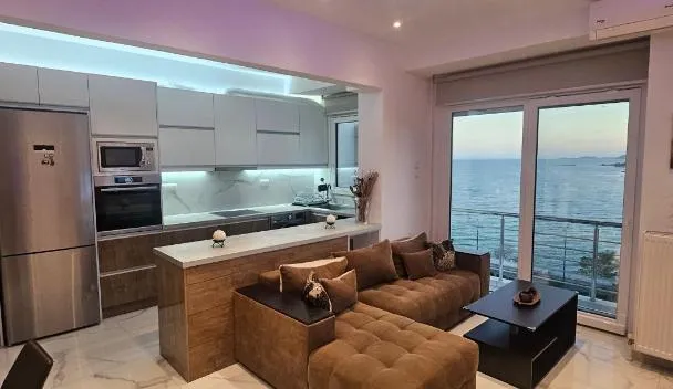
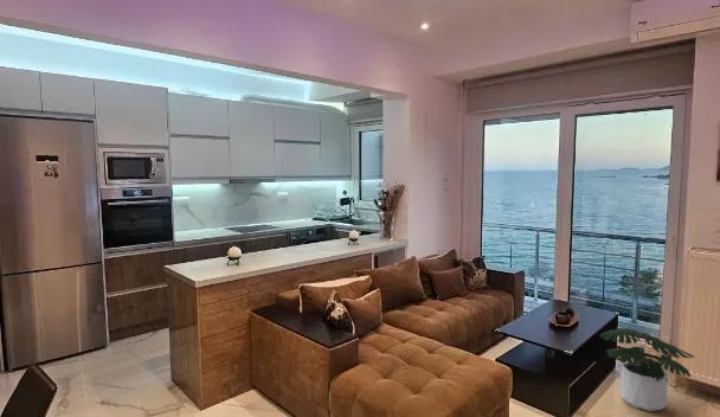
+ potted plant (647, 367)
